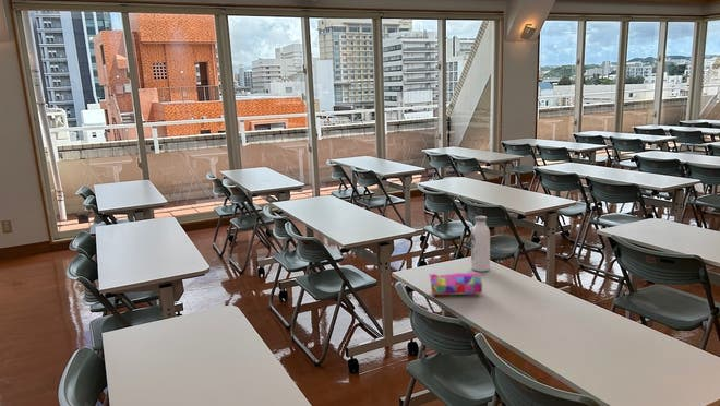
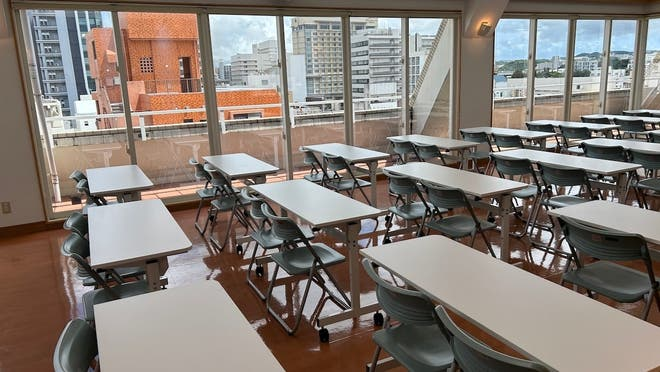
- water bottle (480, 242)
- pencil case (455, 283)
